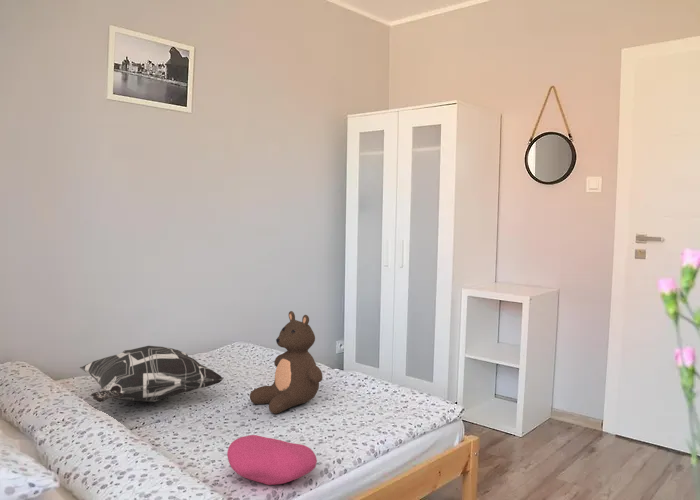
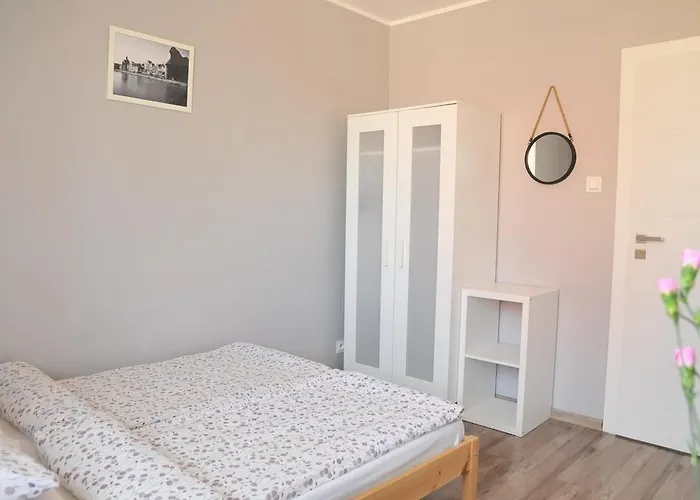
- teddy bear (286, 359)
- cushion (268, 460)
- decorative pillow (147, 374)
